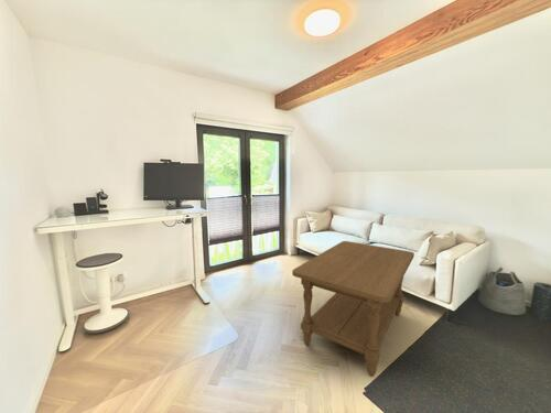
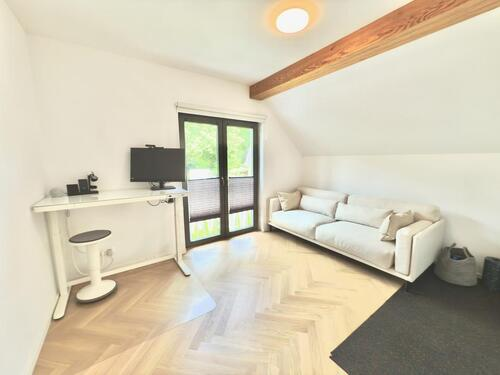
- coffee table (357, 294)
